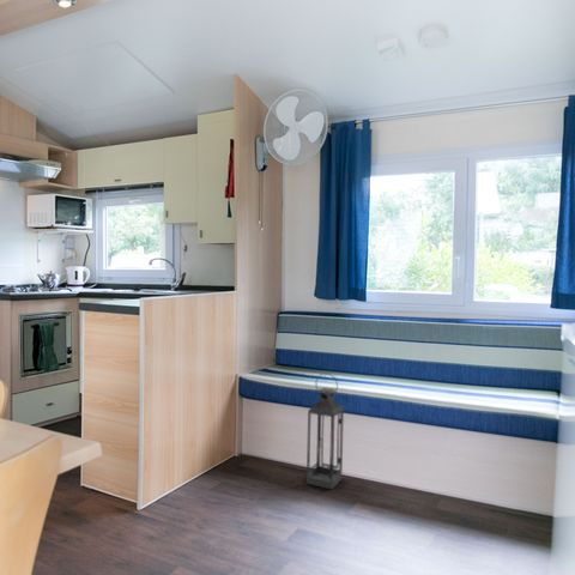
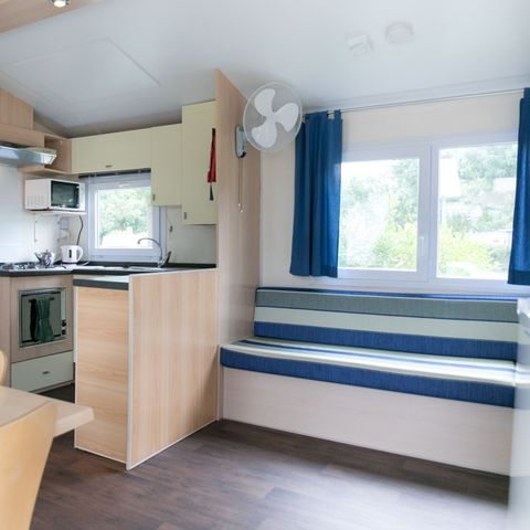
- lantern (322, 426)
